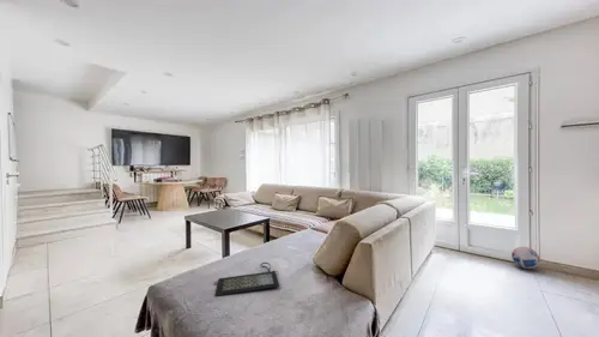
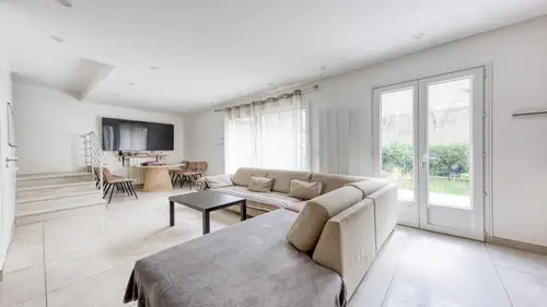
- ball (525, 257)
- clutch bag (250, 281)
